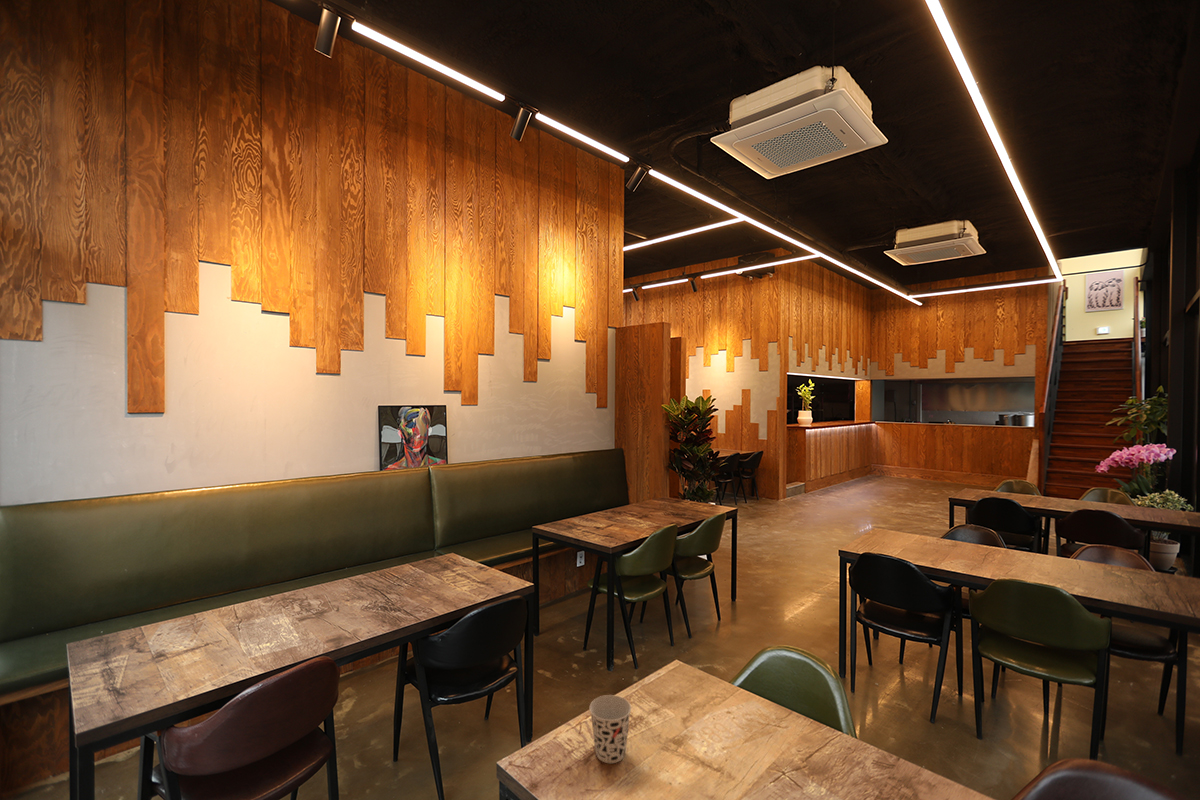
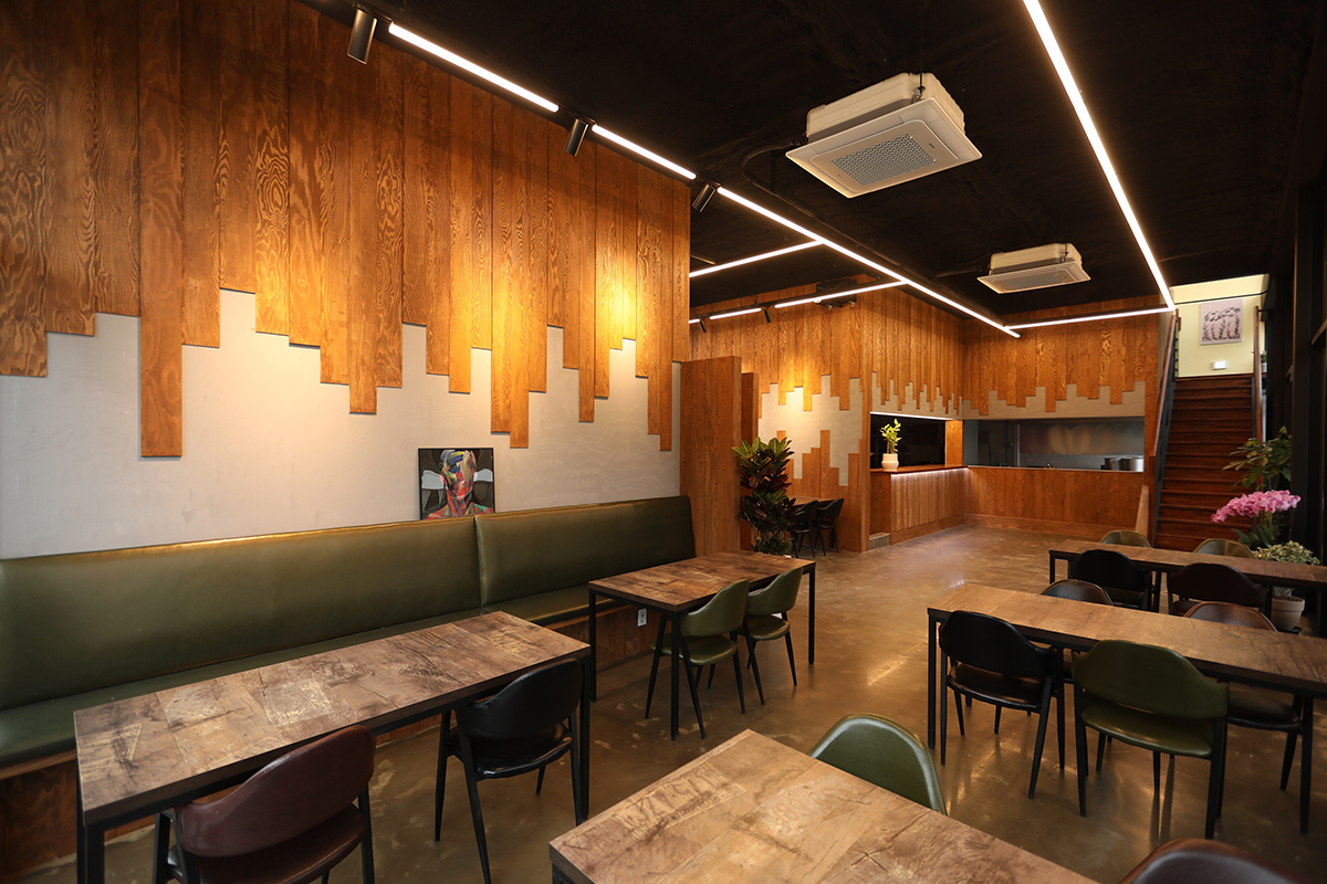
- cup (610, 730)
